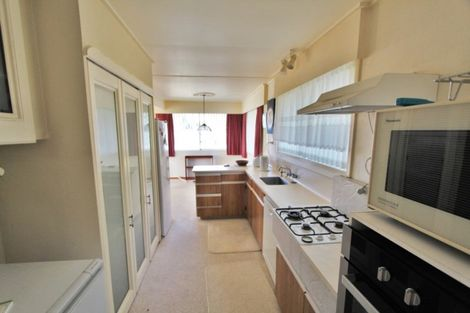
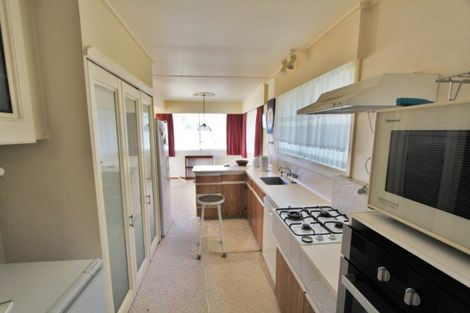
+ stool (211, 225)
